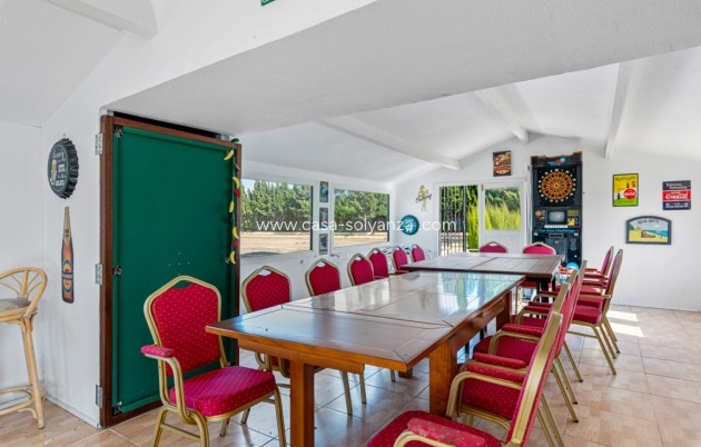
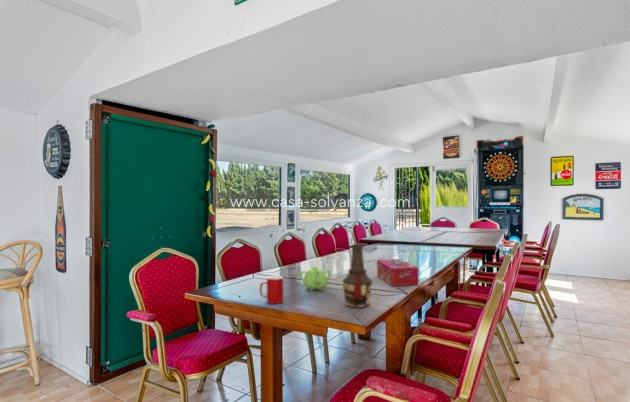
+ cup (271, 289)
+ bottle (357, 274)
+ tissue box (396, 271)
+ teapot (315, 278)
